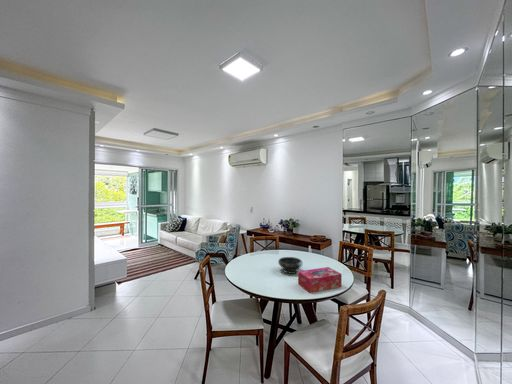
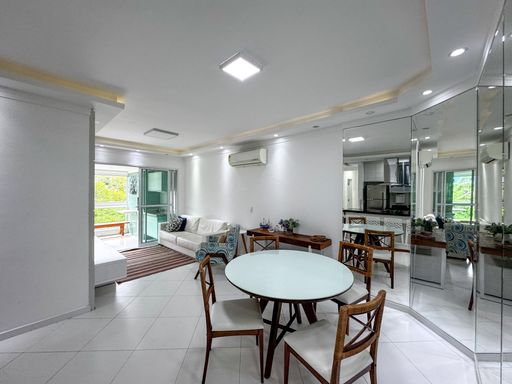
- bowl (290, 265)
- tissue box (319, 278)
